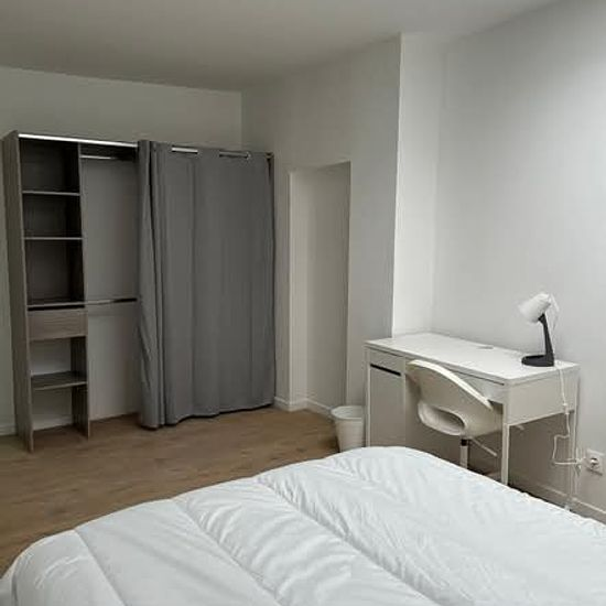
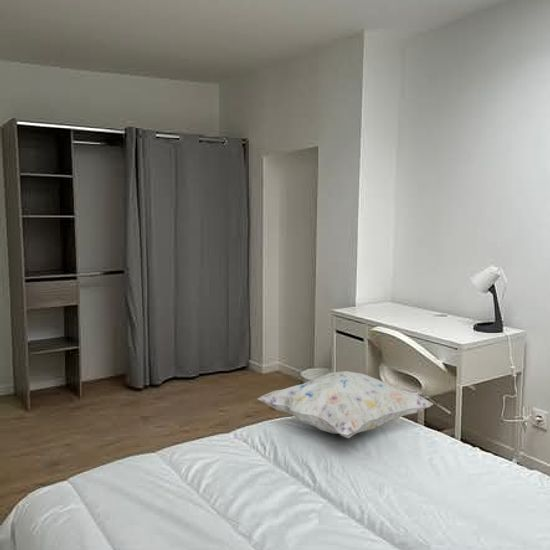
+ decorative pillow (346, 401)
